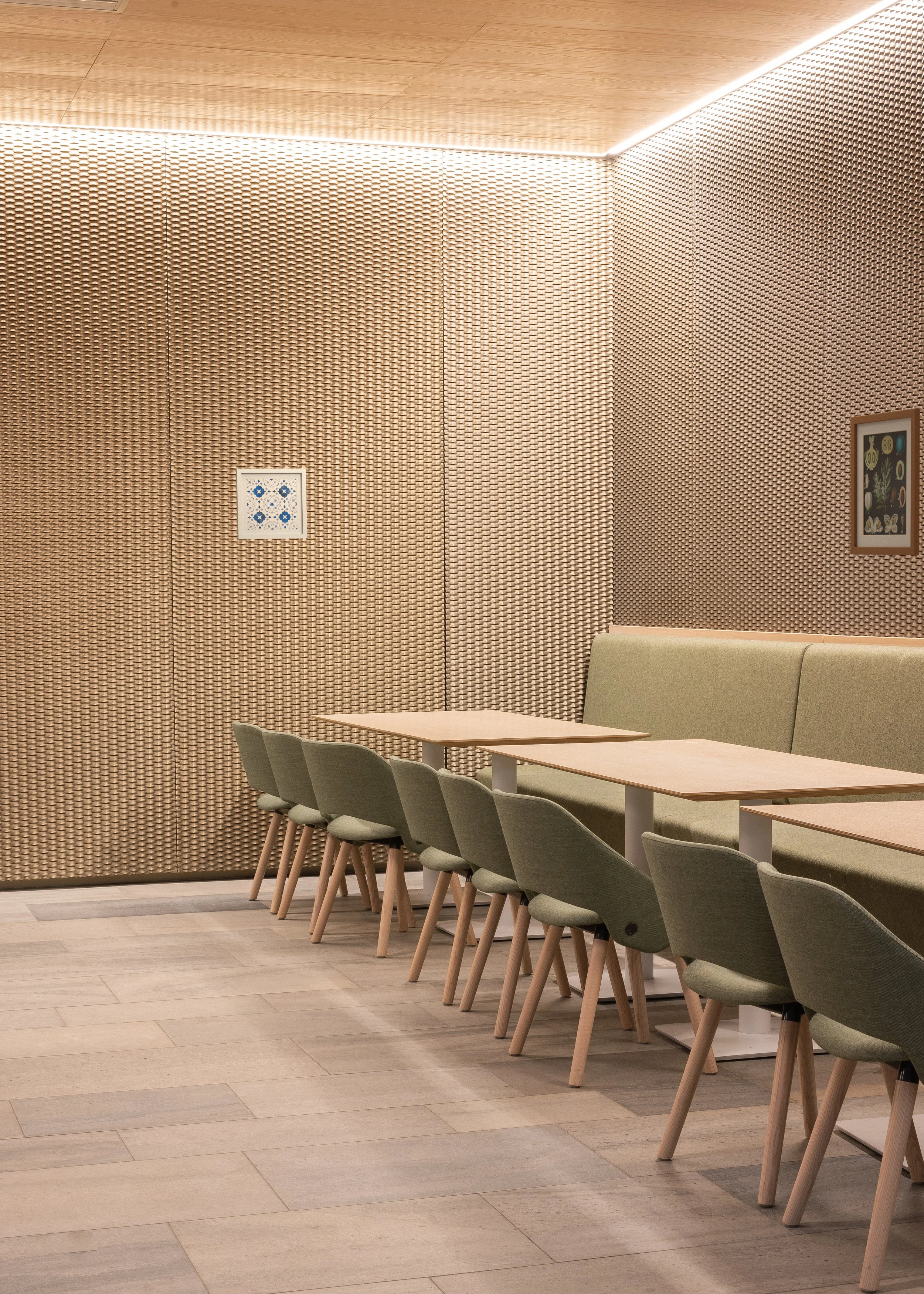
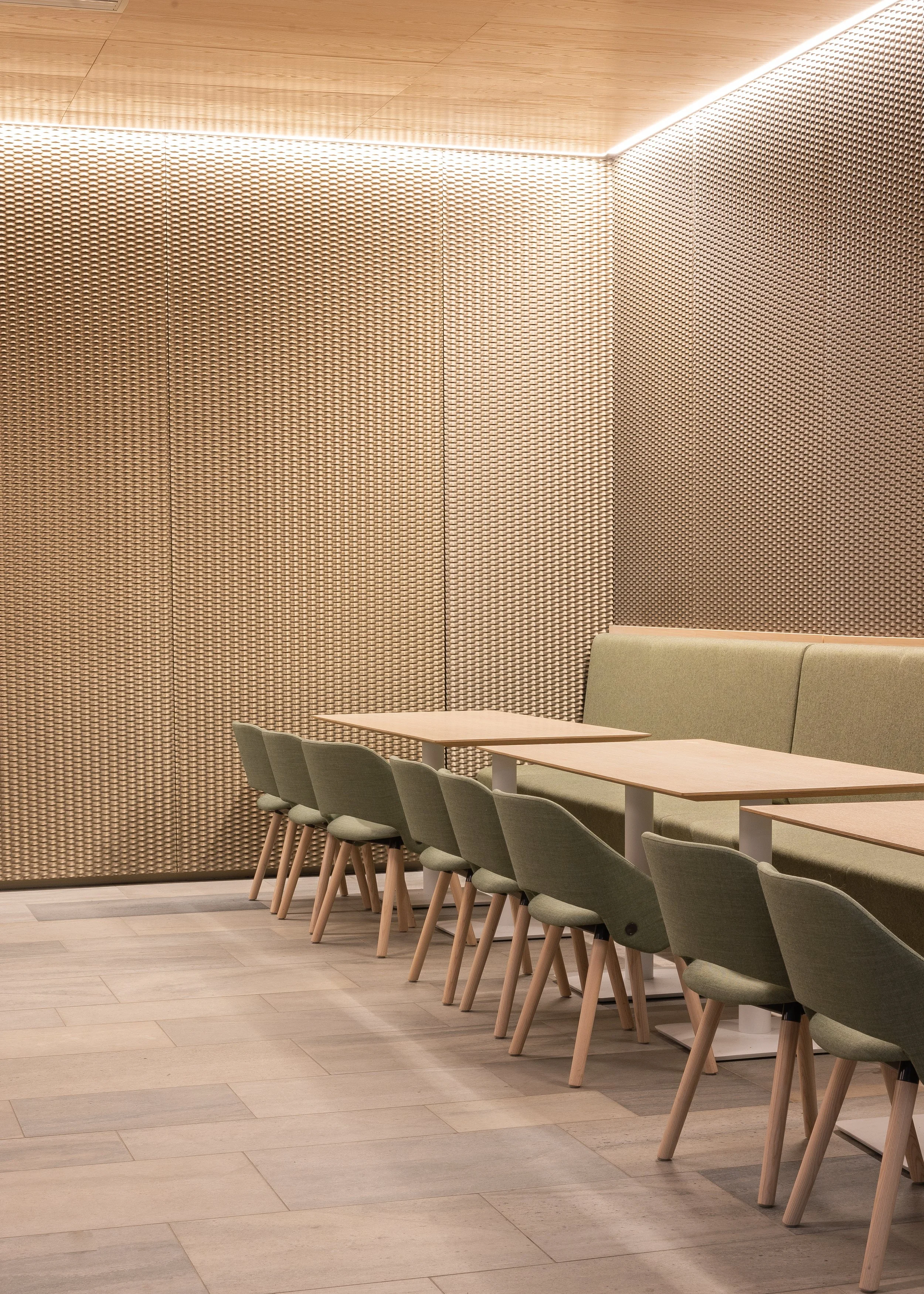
- wall art (272, 504)
- wall art (884, 484)
